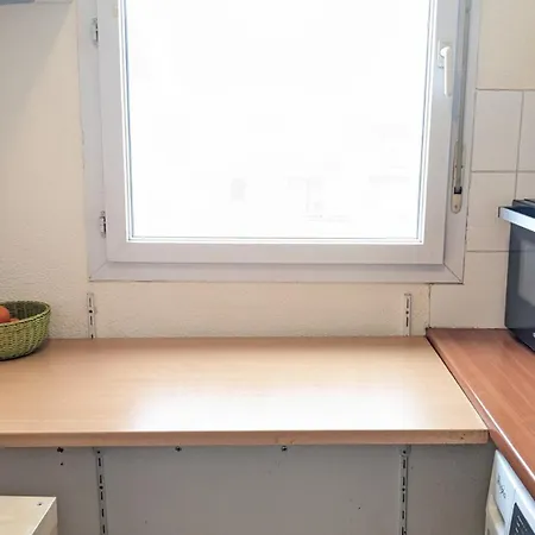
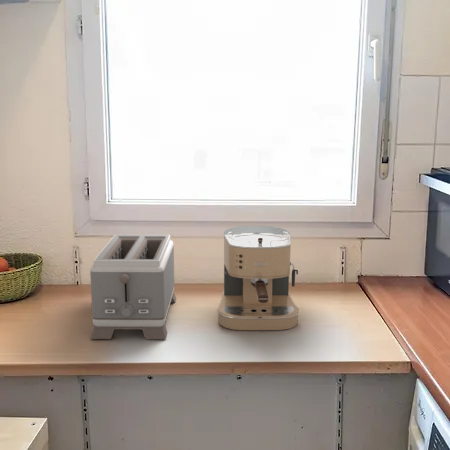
+ coffee maker (258, 276)
+ toaster (135, 283)
